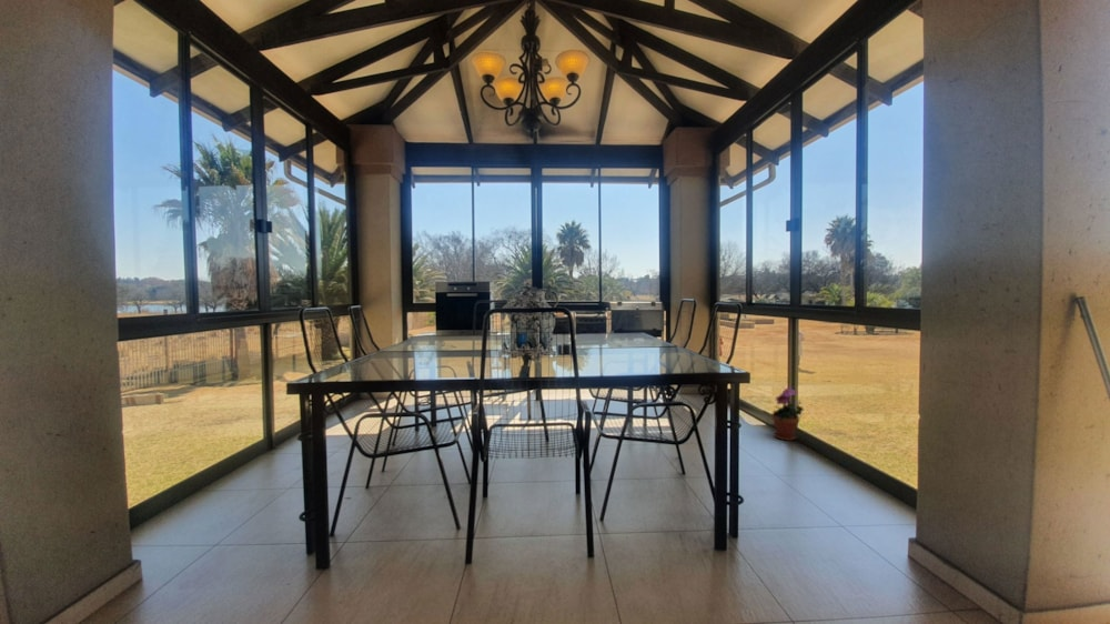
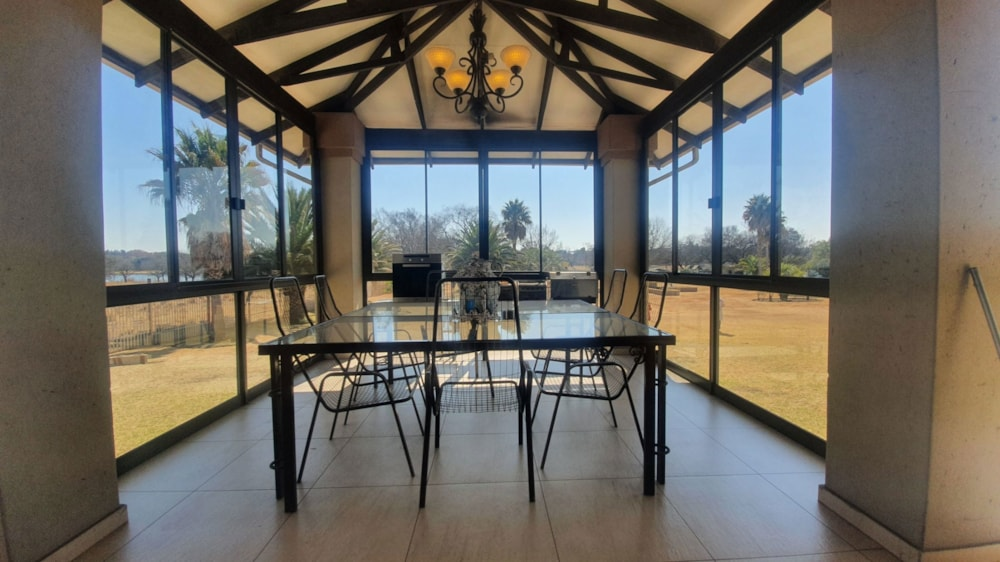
- potted plant (786, 412)
